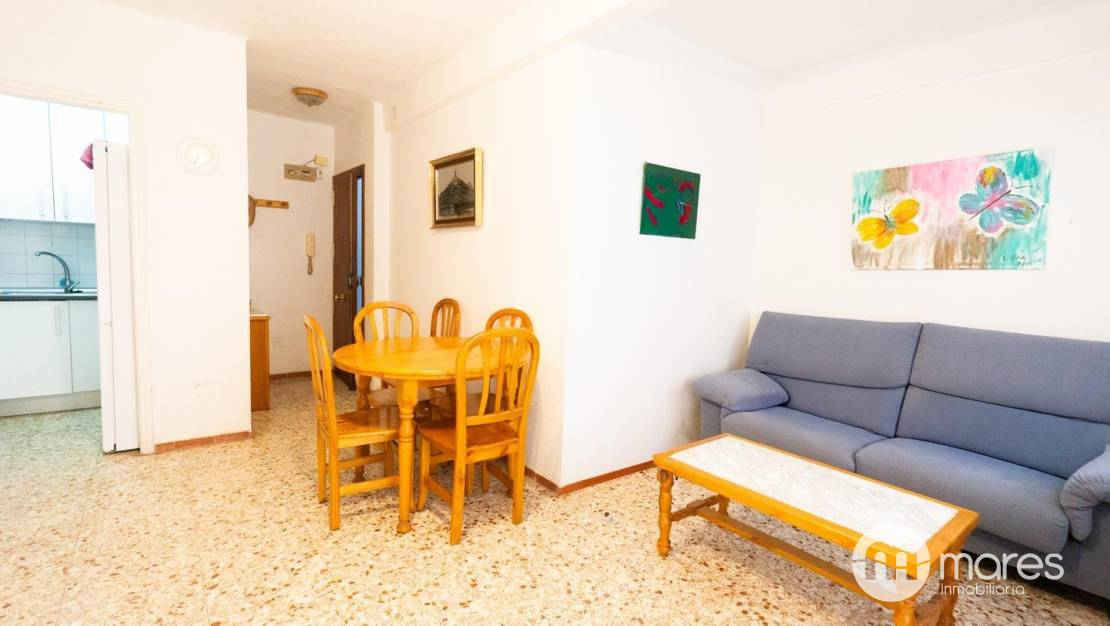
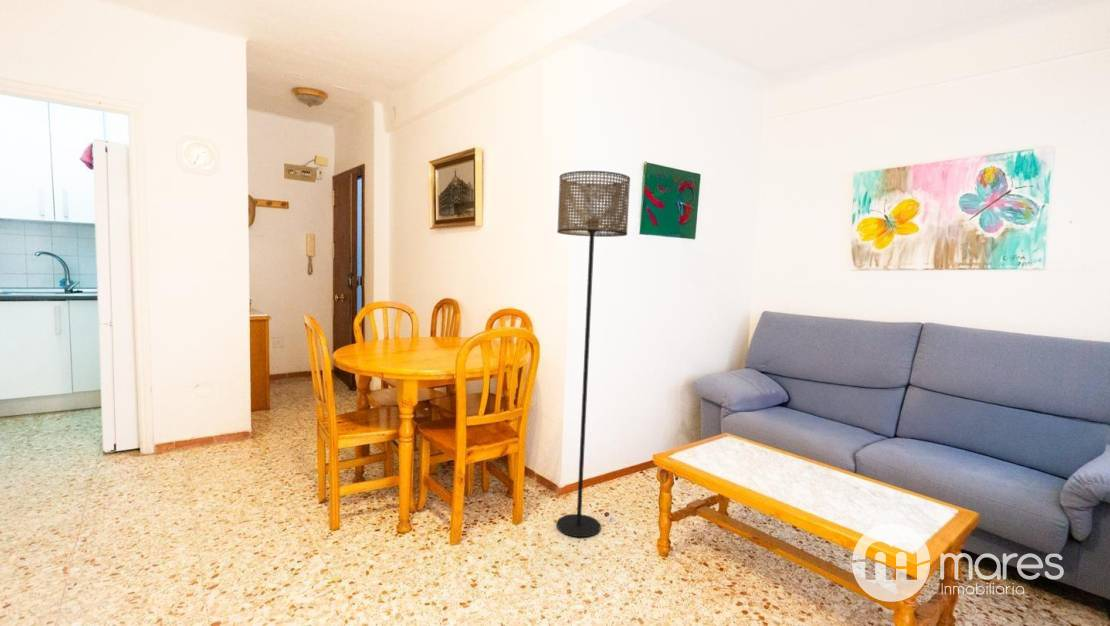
+ floor lamp (586, 356)
